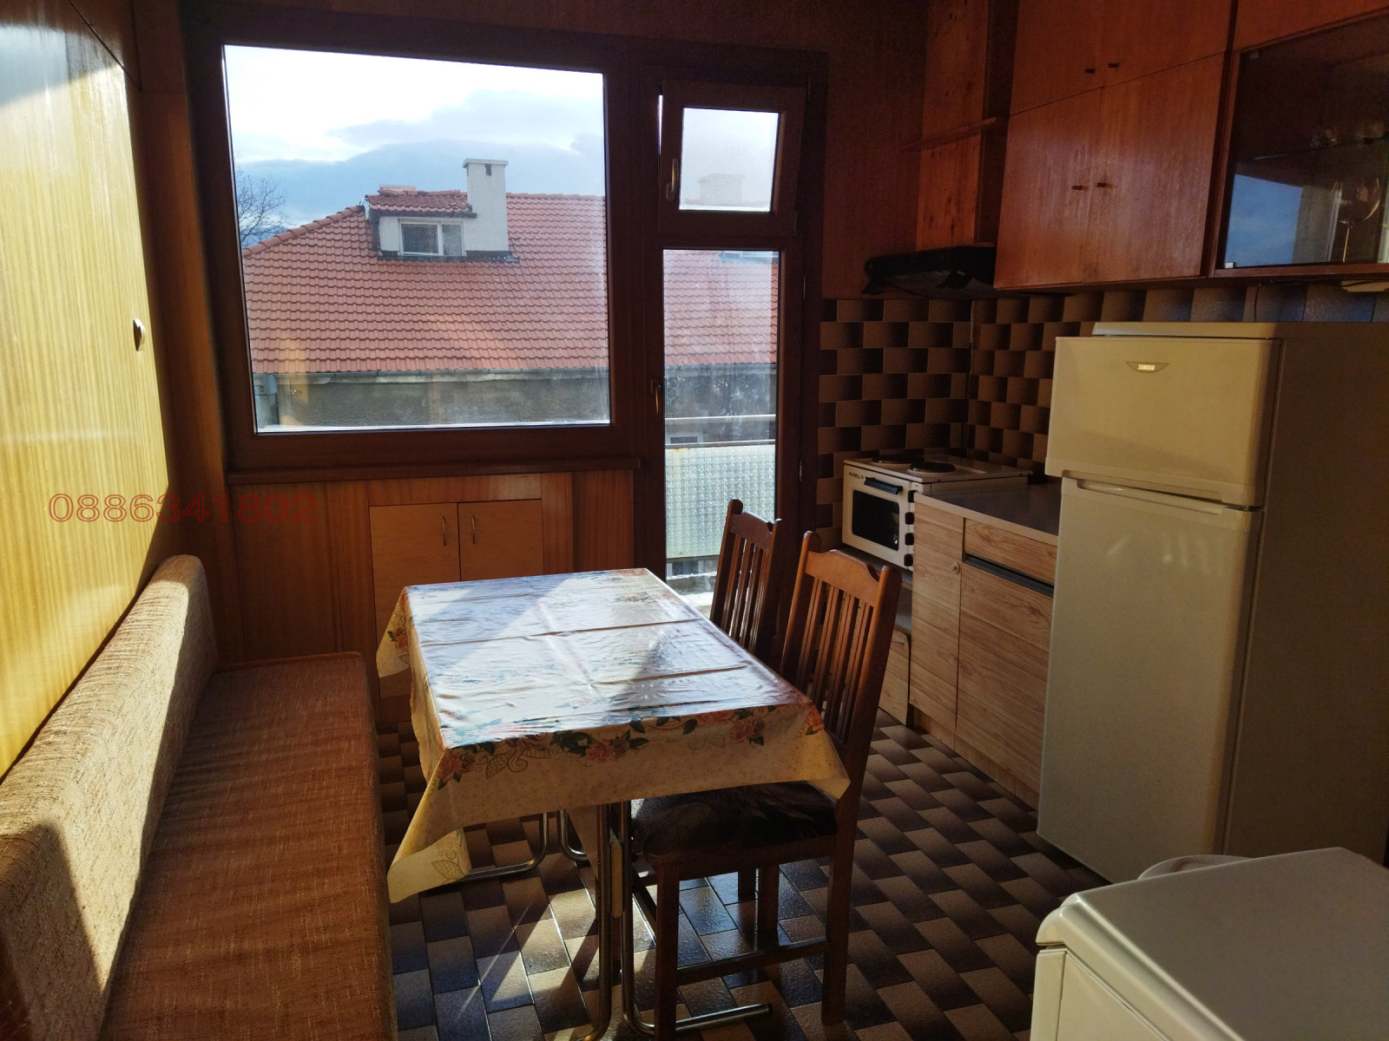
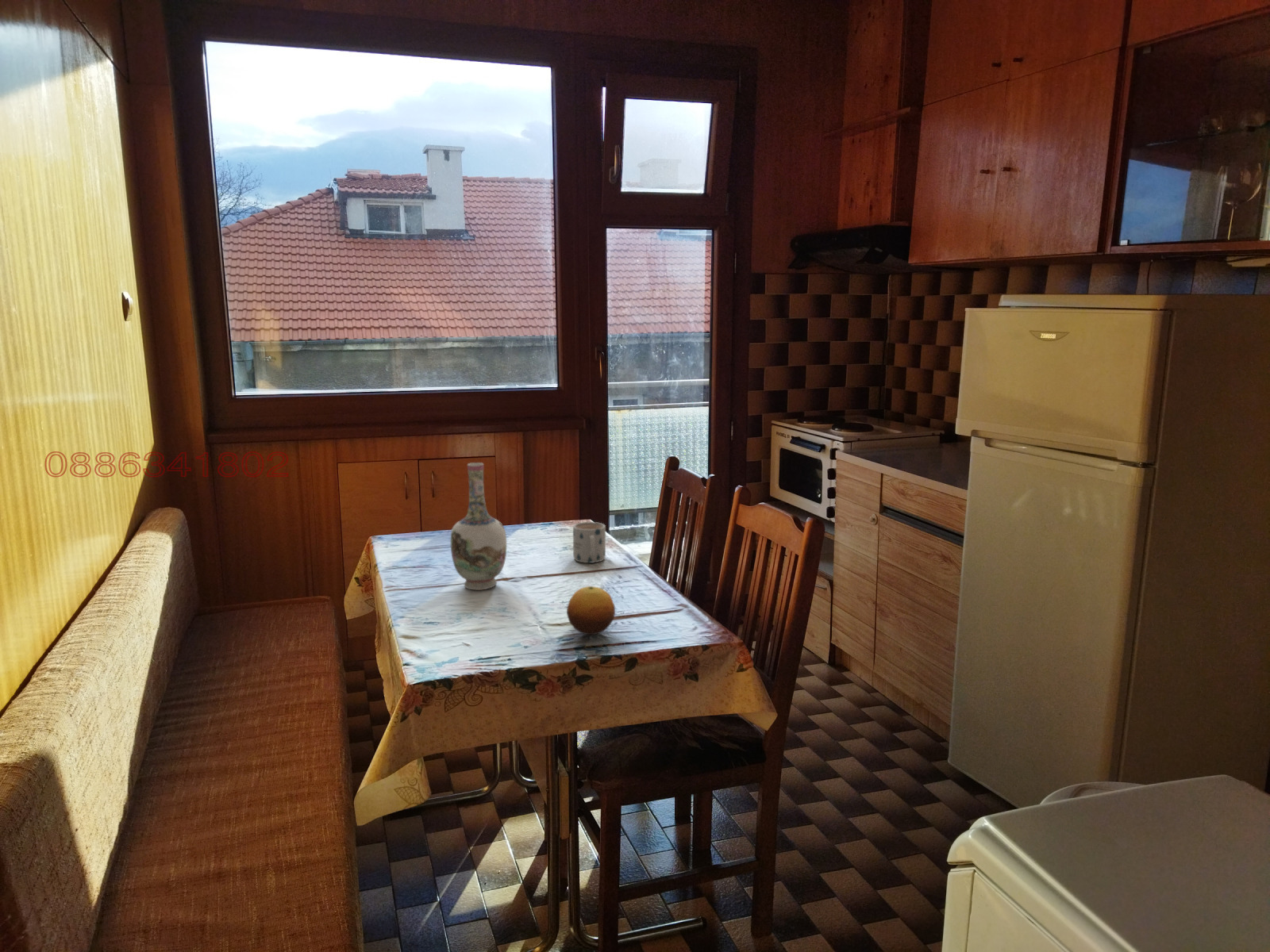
+ fruit (591, 610)
+ mug (590, 543)
+ vase (478, 525)
